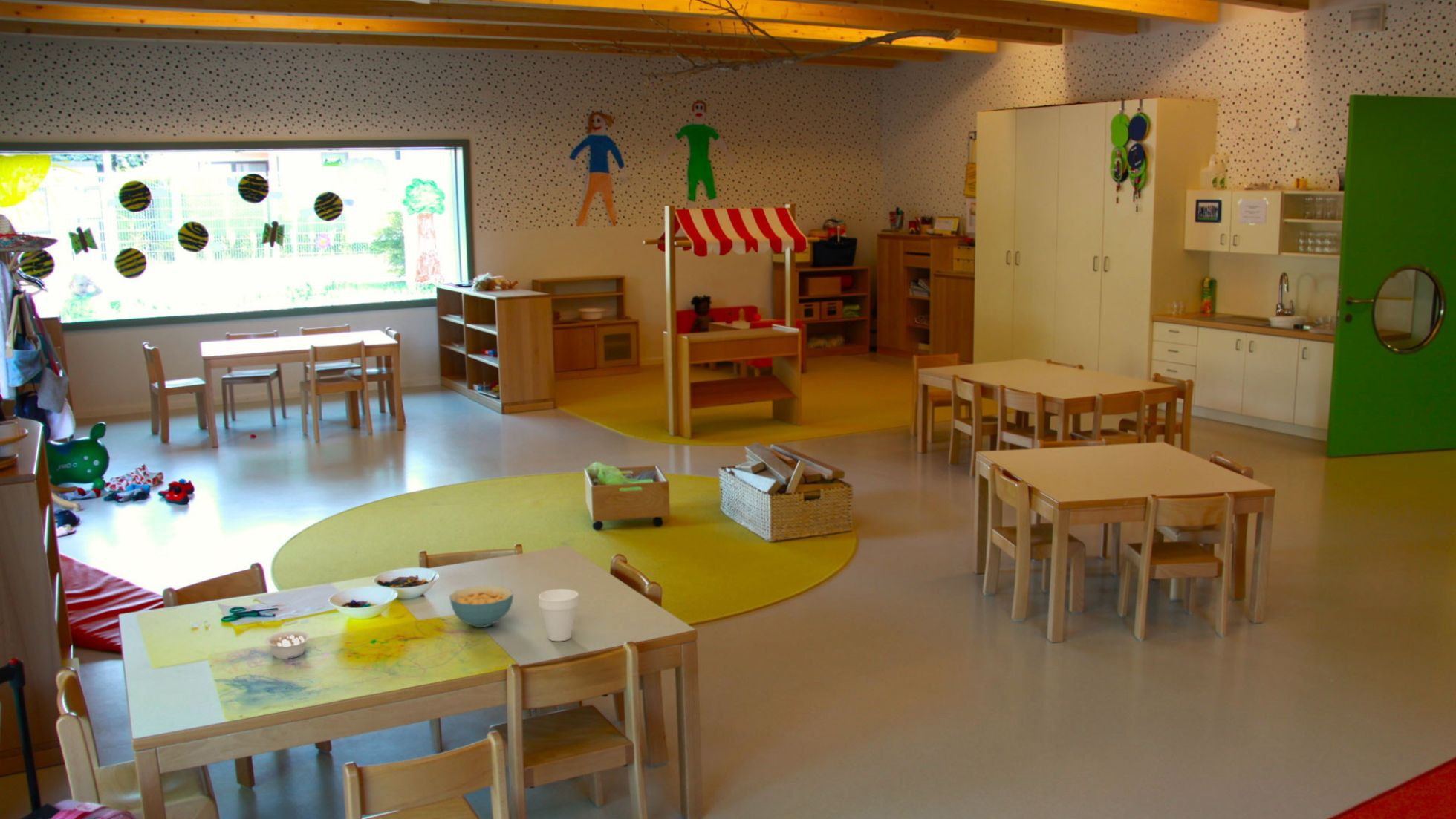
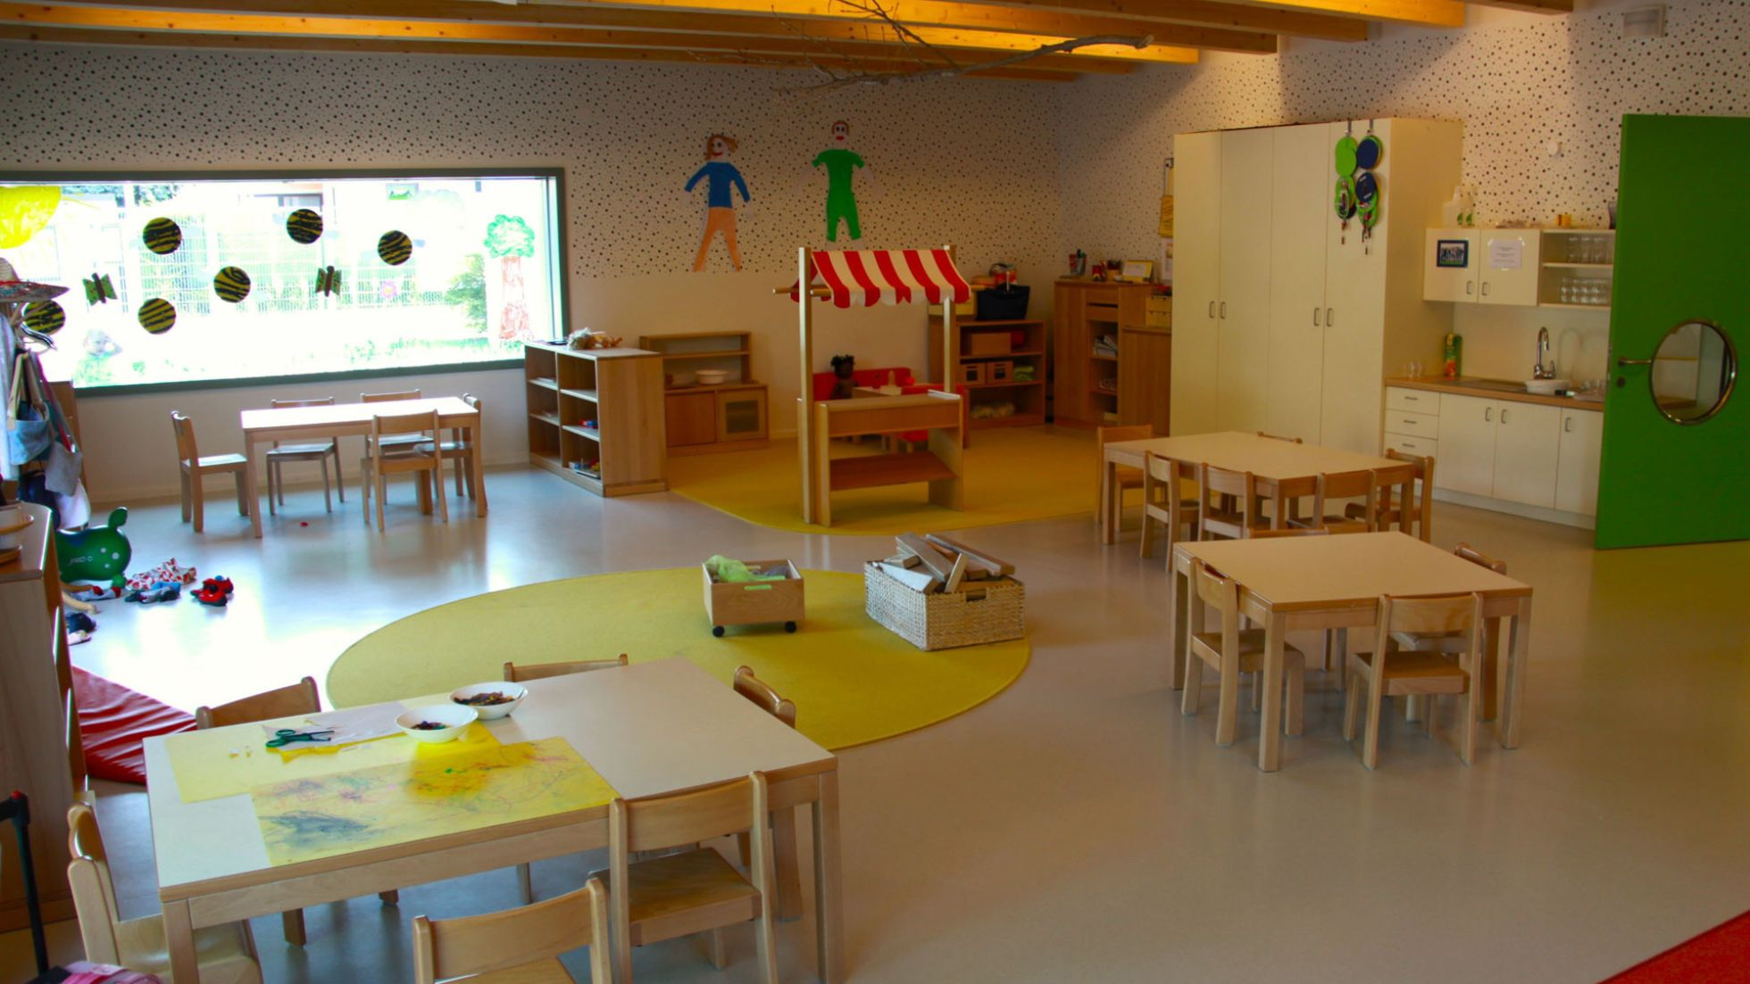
- cup (559, 616)
- cereal bowl (481, 610)
- legume (288, 645)
